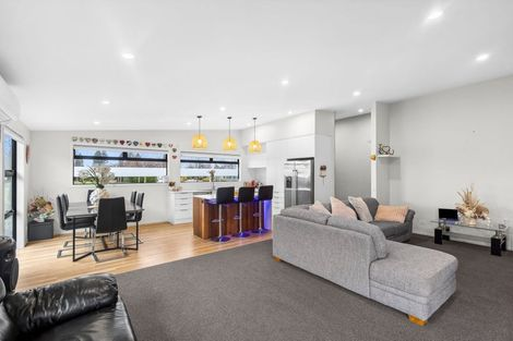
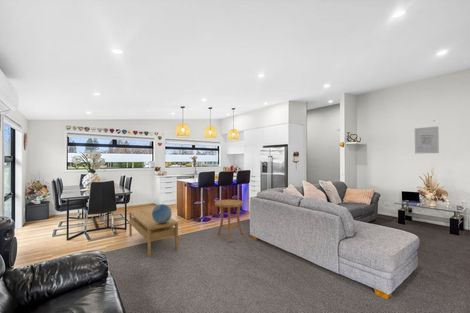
+ wall art (426, 140)
+ decorative globe (161, 213)
+ coffee table (151, 228)
+ side table (229, 219)
